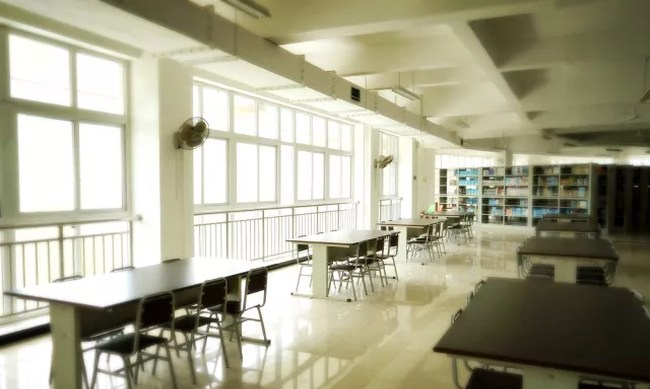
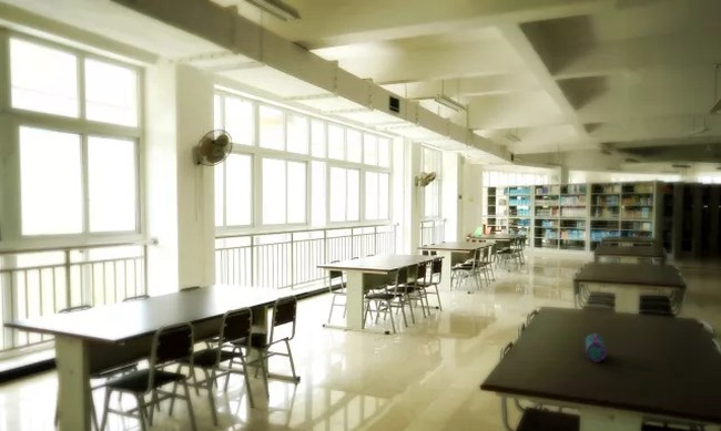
+ pencil case (595, 346)
